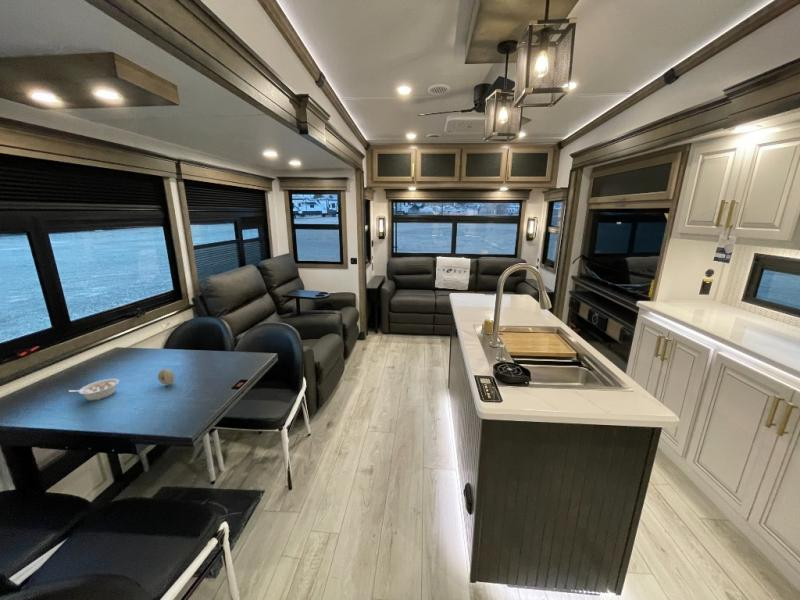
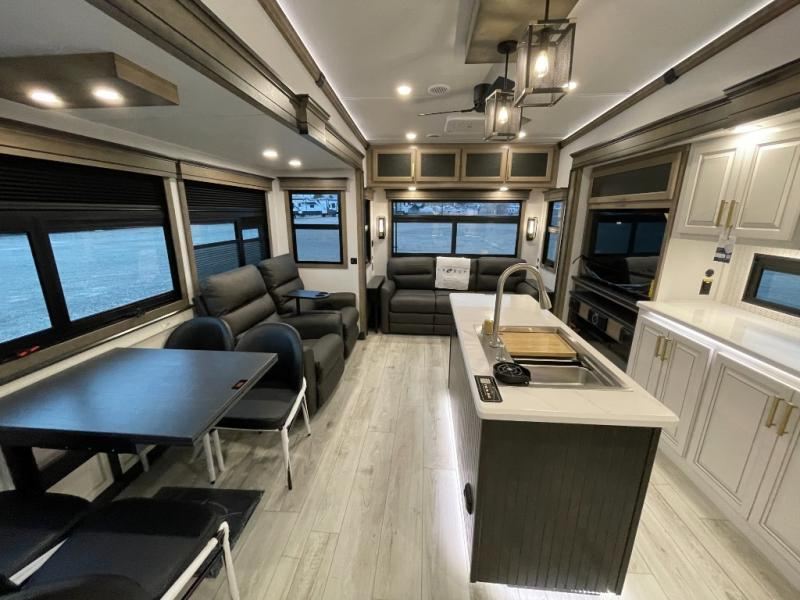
- fruit (167, 377)
- legume (99, 390)
